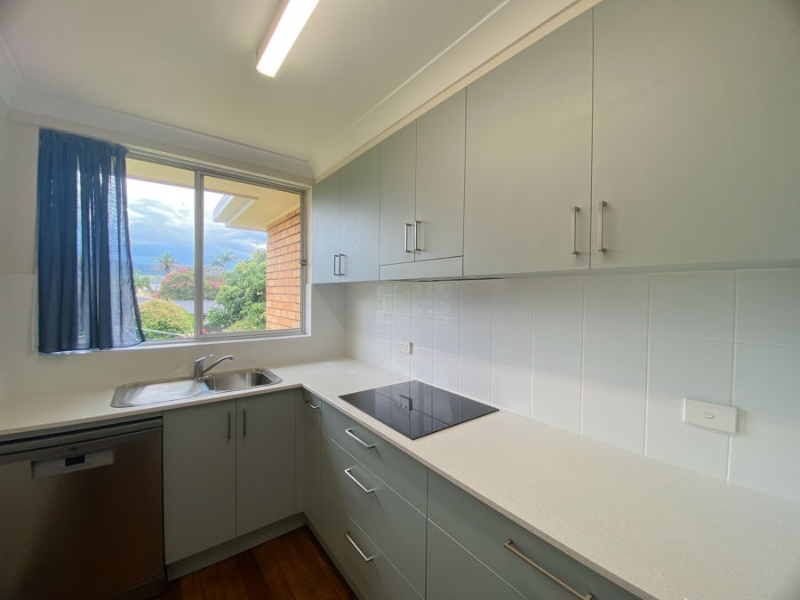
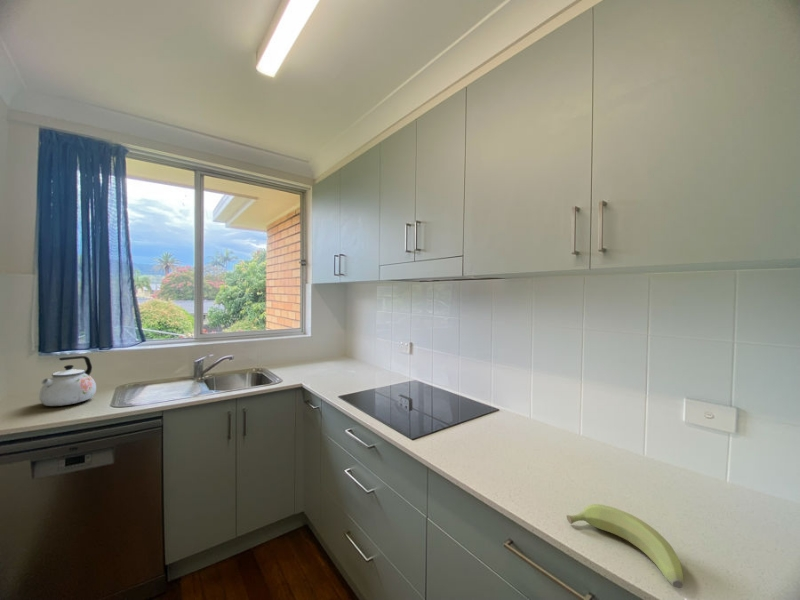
+ kettle (68, 379)
+ banana (617, 533)
